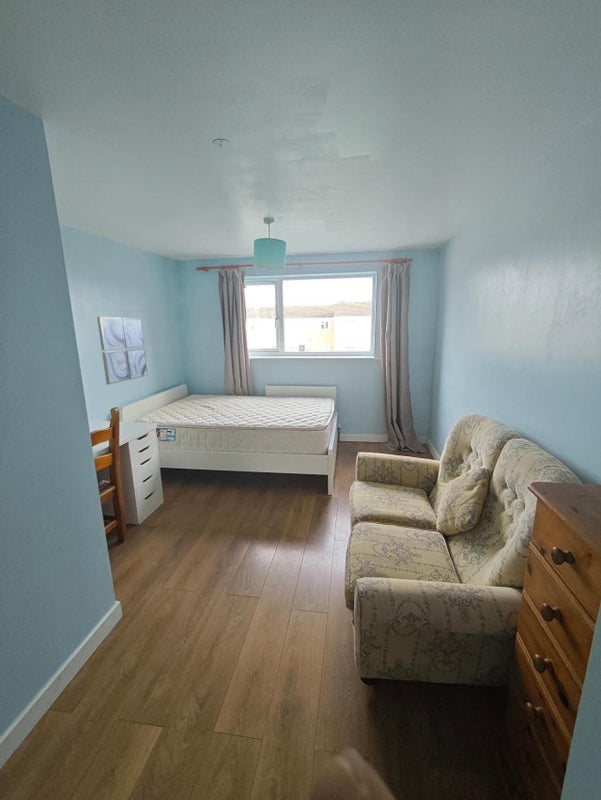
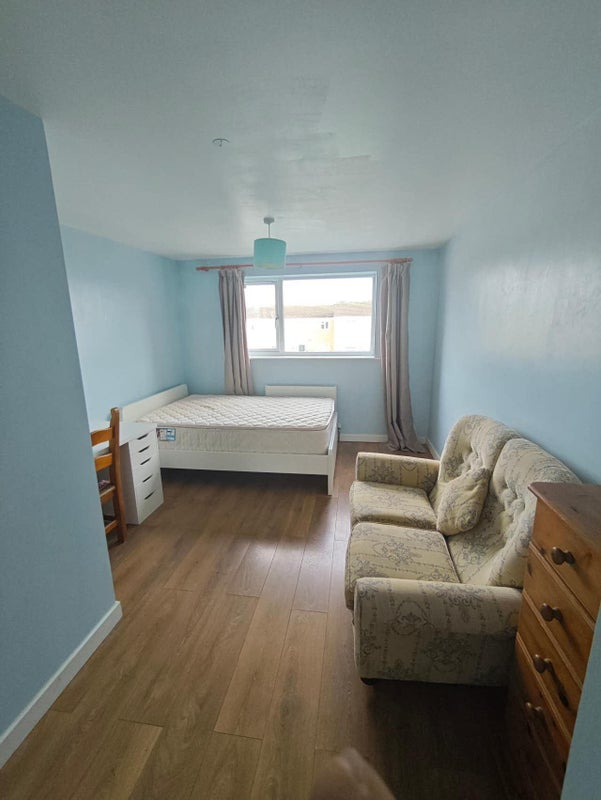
- wall art (124, 348)
